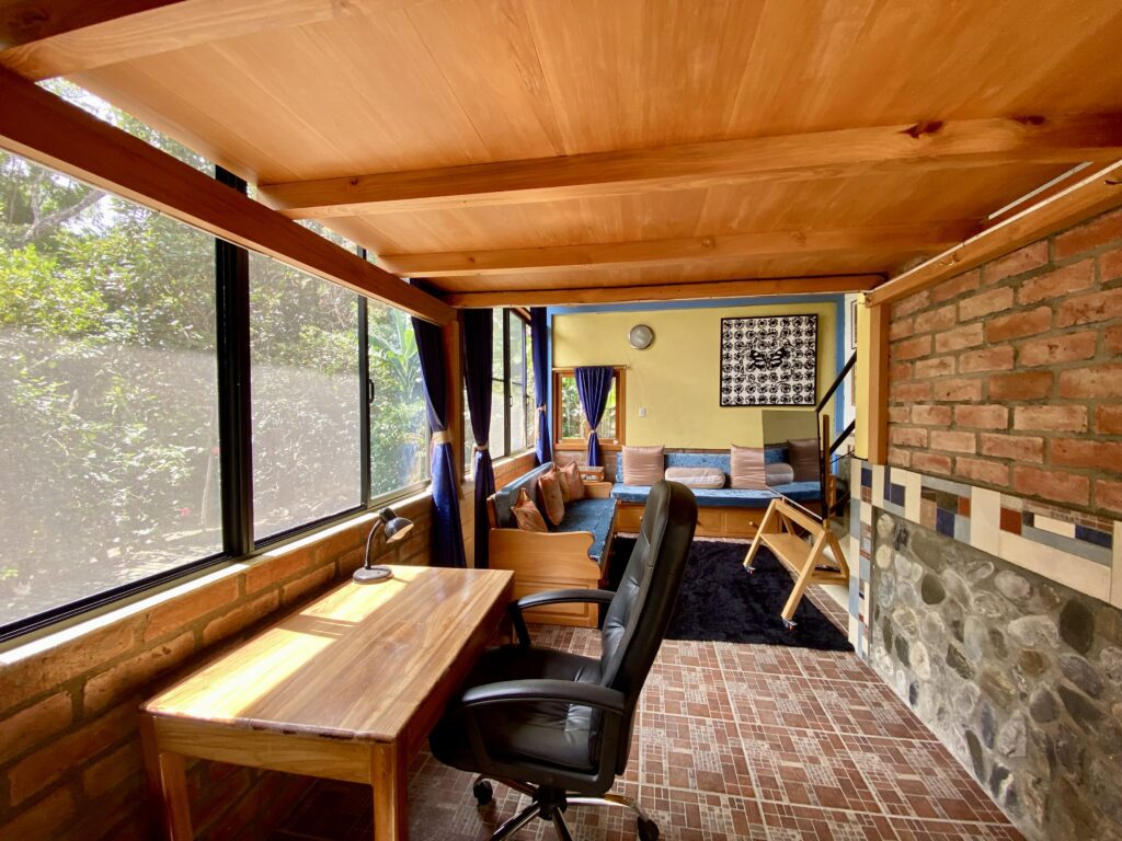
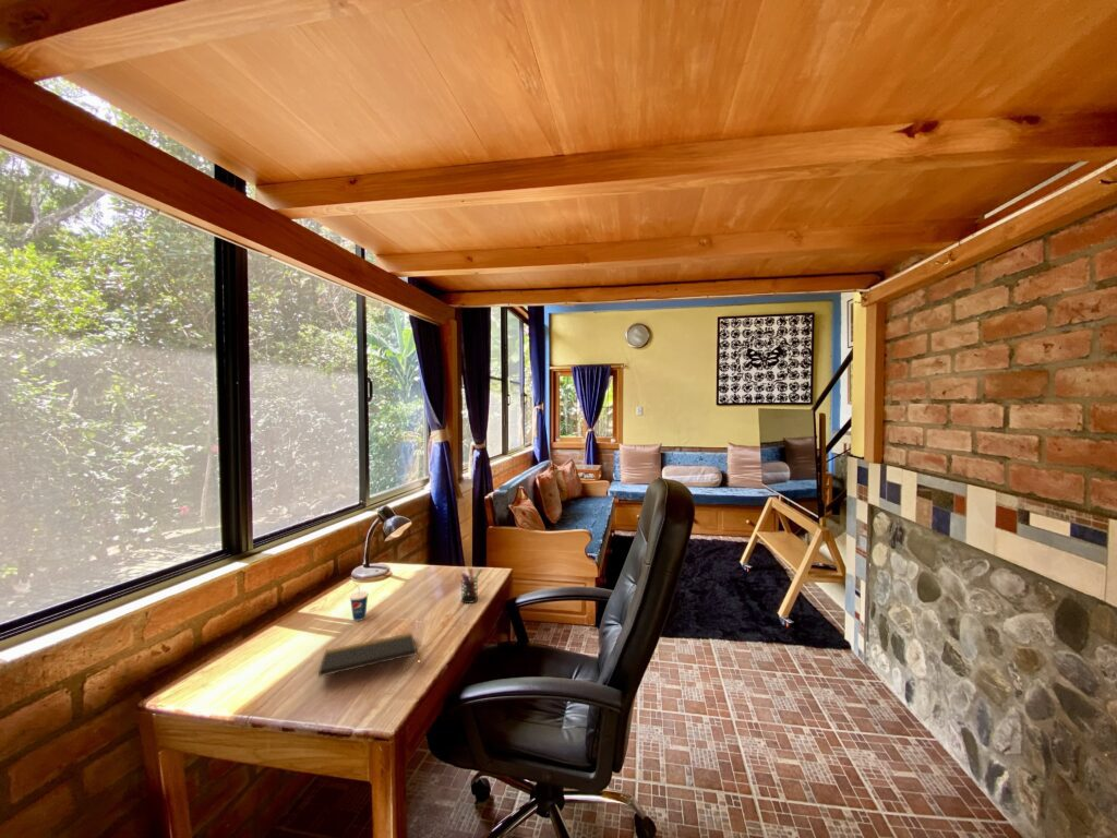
+ notepad (370, 653)
+ pen holder (471, 583)
+ cup (359, 599)
